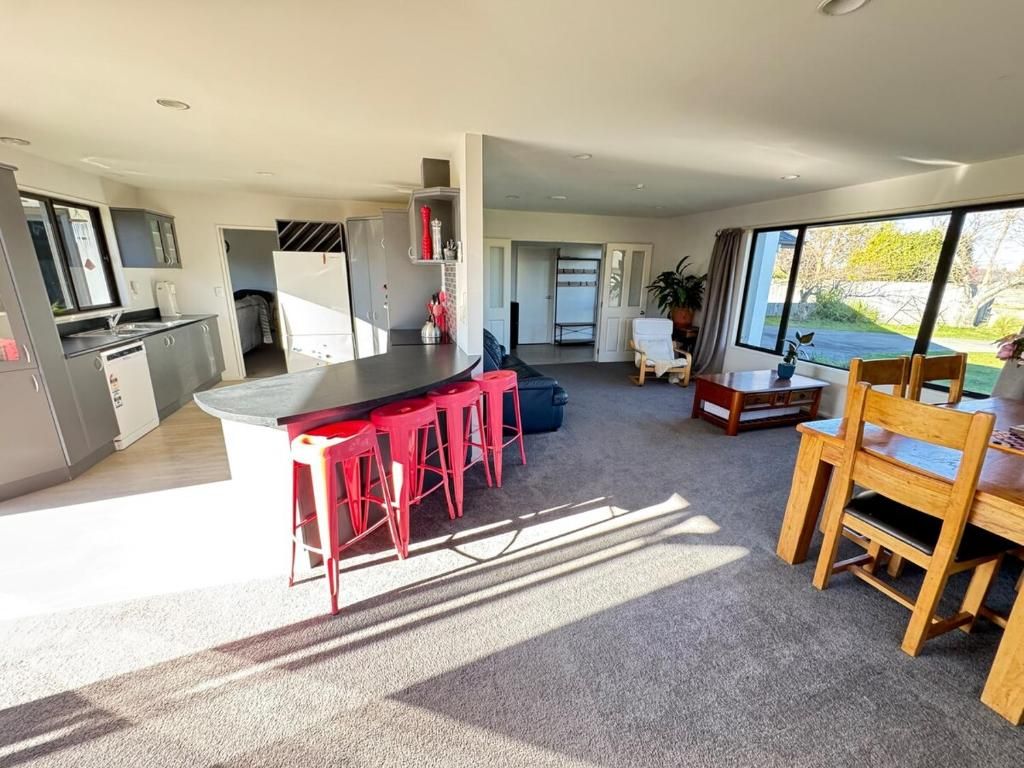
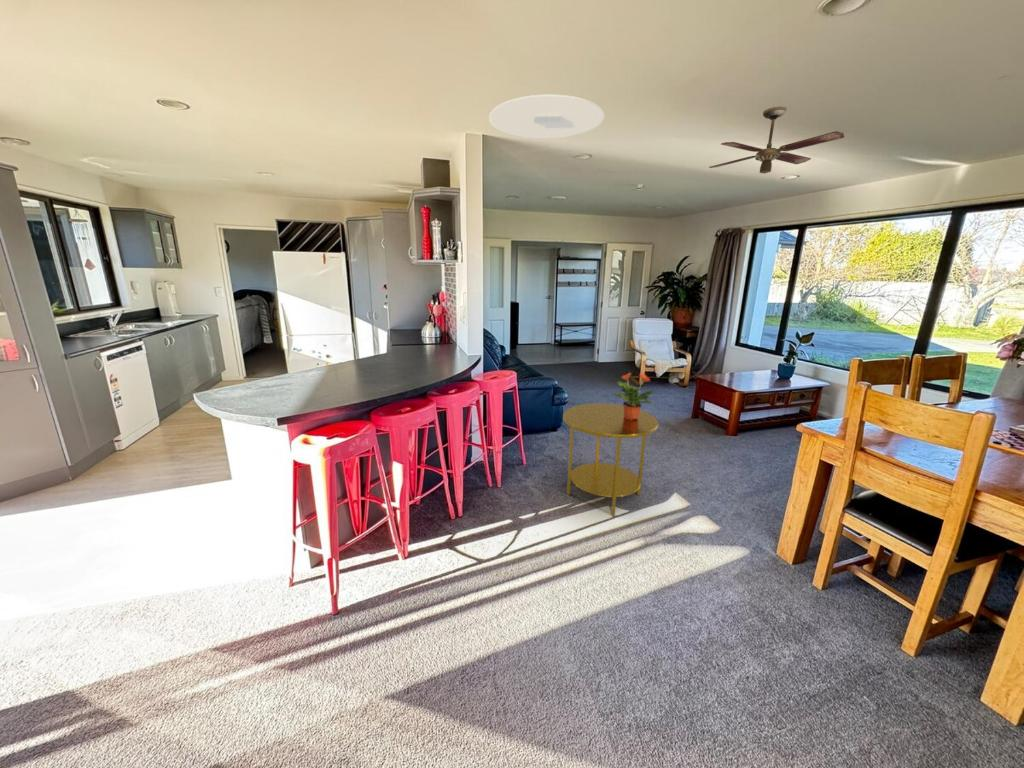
+ ceiling light (546, 113)
+ ceiling fan (769, 142)
+ side table (605, 463)
+ potted plant (633, 395)
